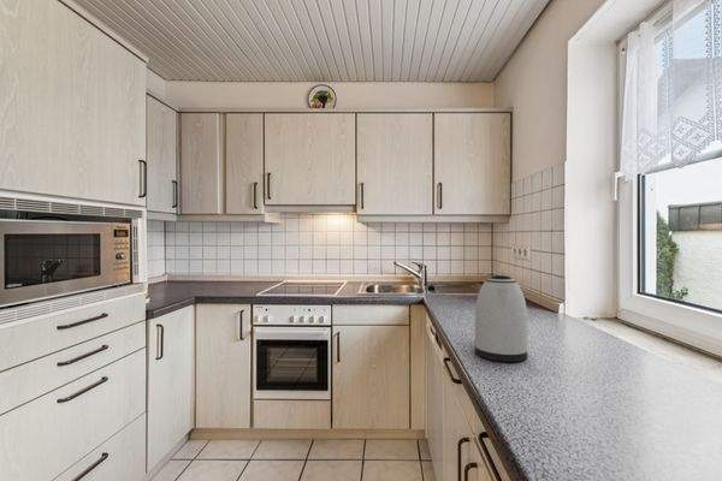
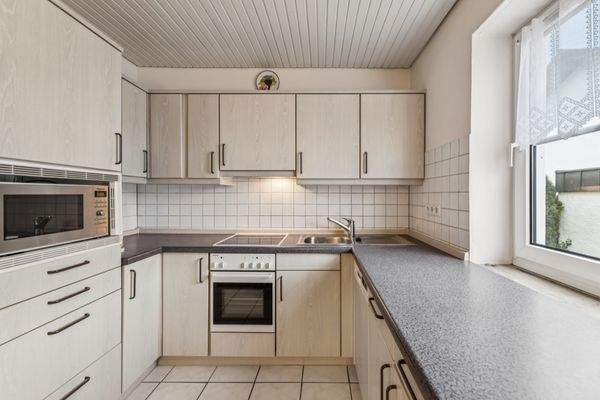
- kettle (498, 313)
